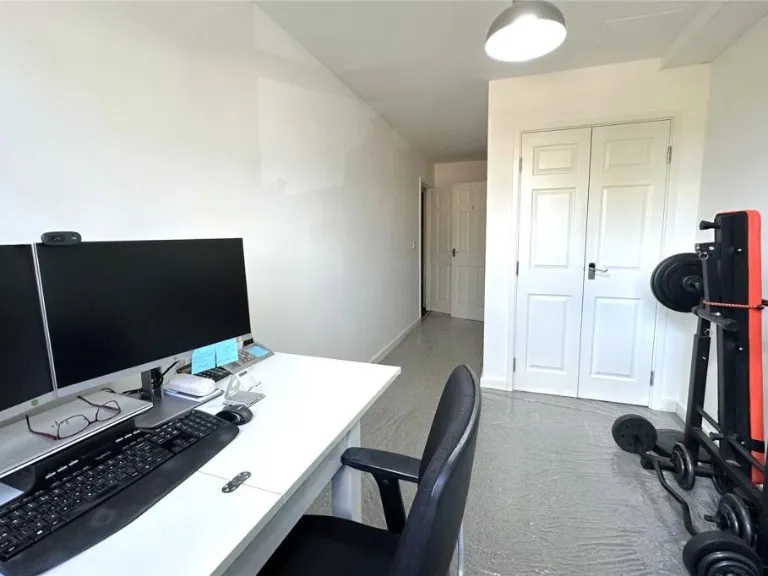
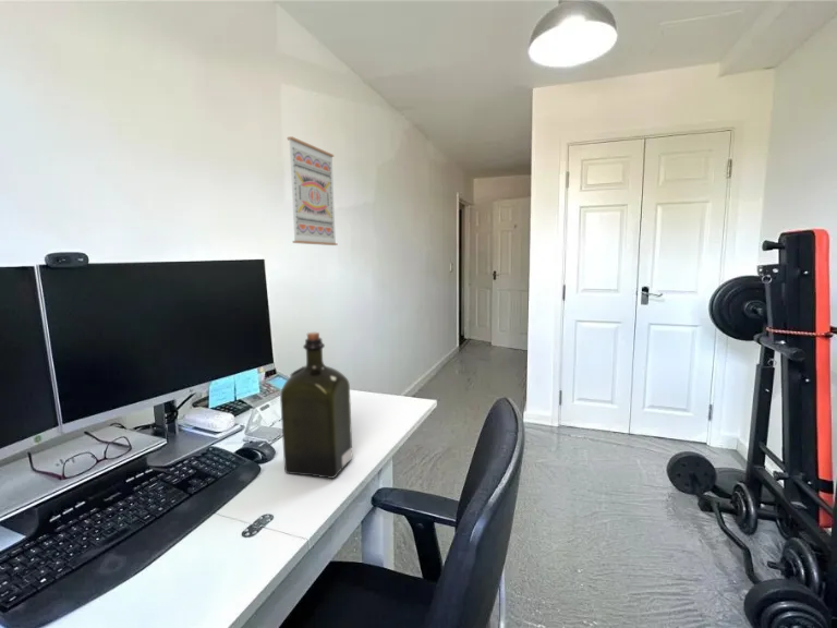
+ liquor (316, 400)
+ wall art (314, 195)
